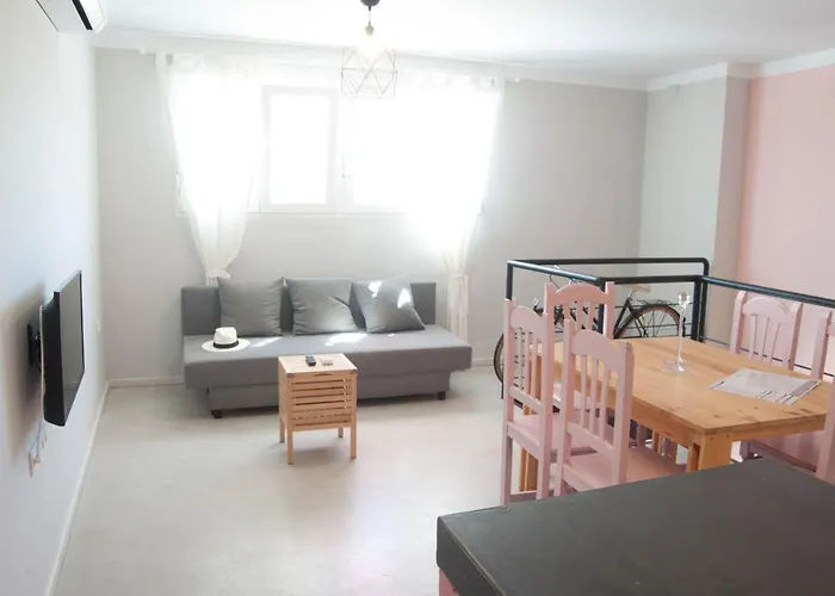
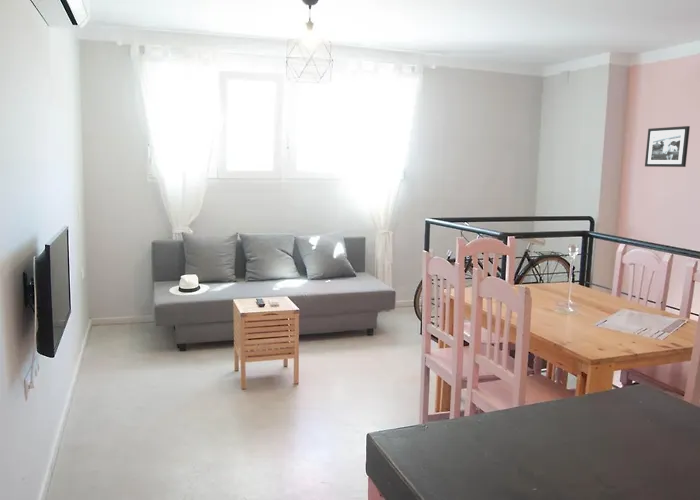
+ picture frame (666, 147)
